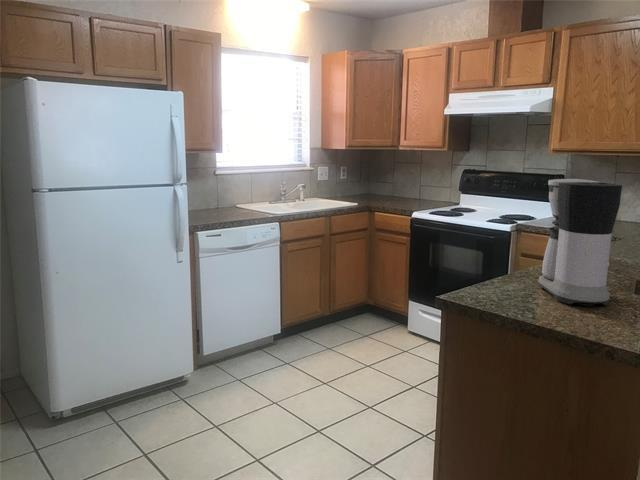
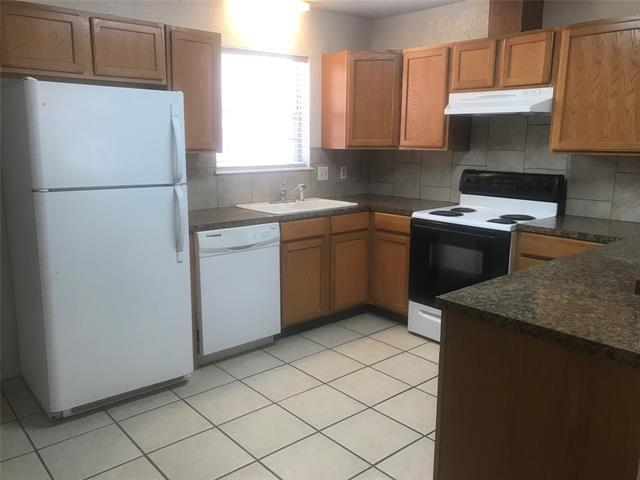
- coffee maker (584, 238)
